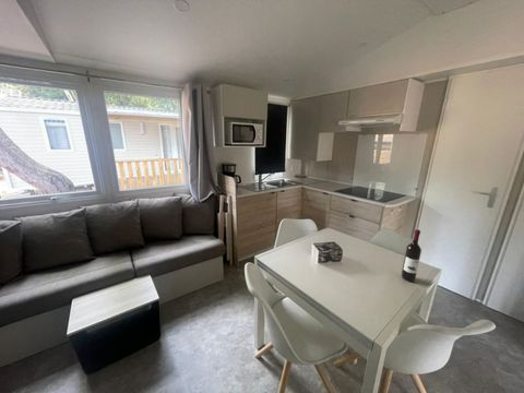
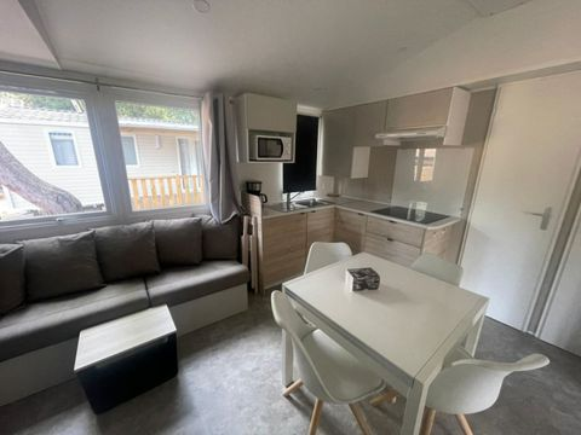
- wine bottle (412, 254)
